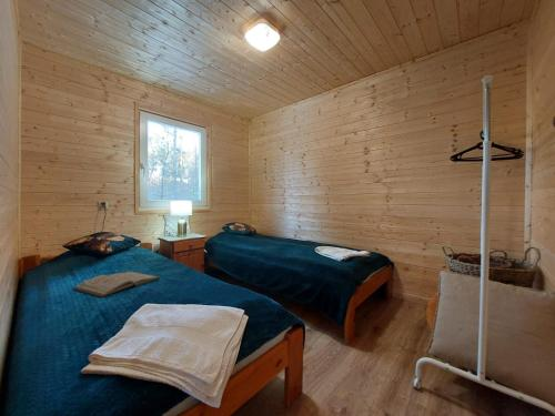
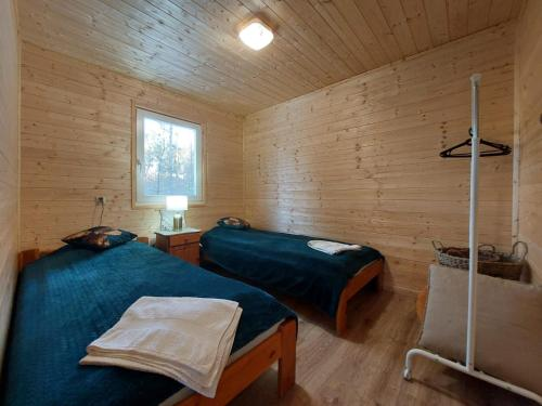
- book (119, 280)
